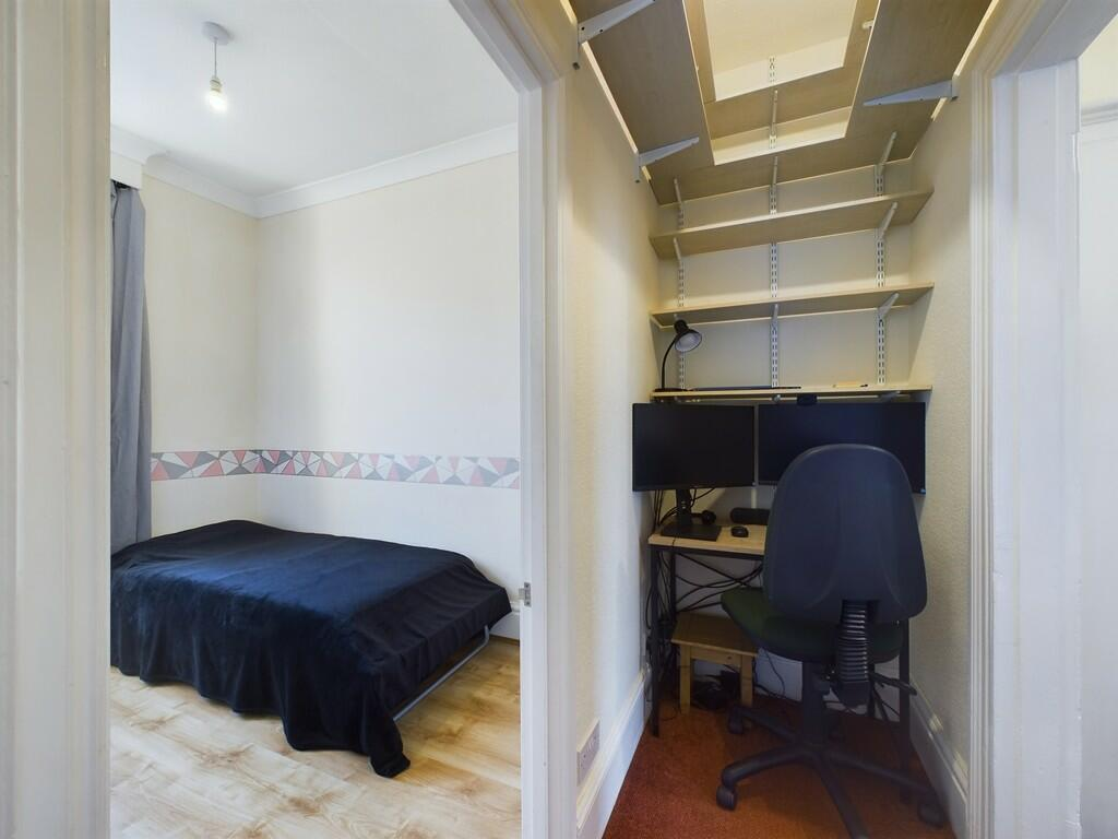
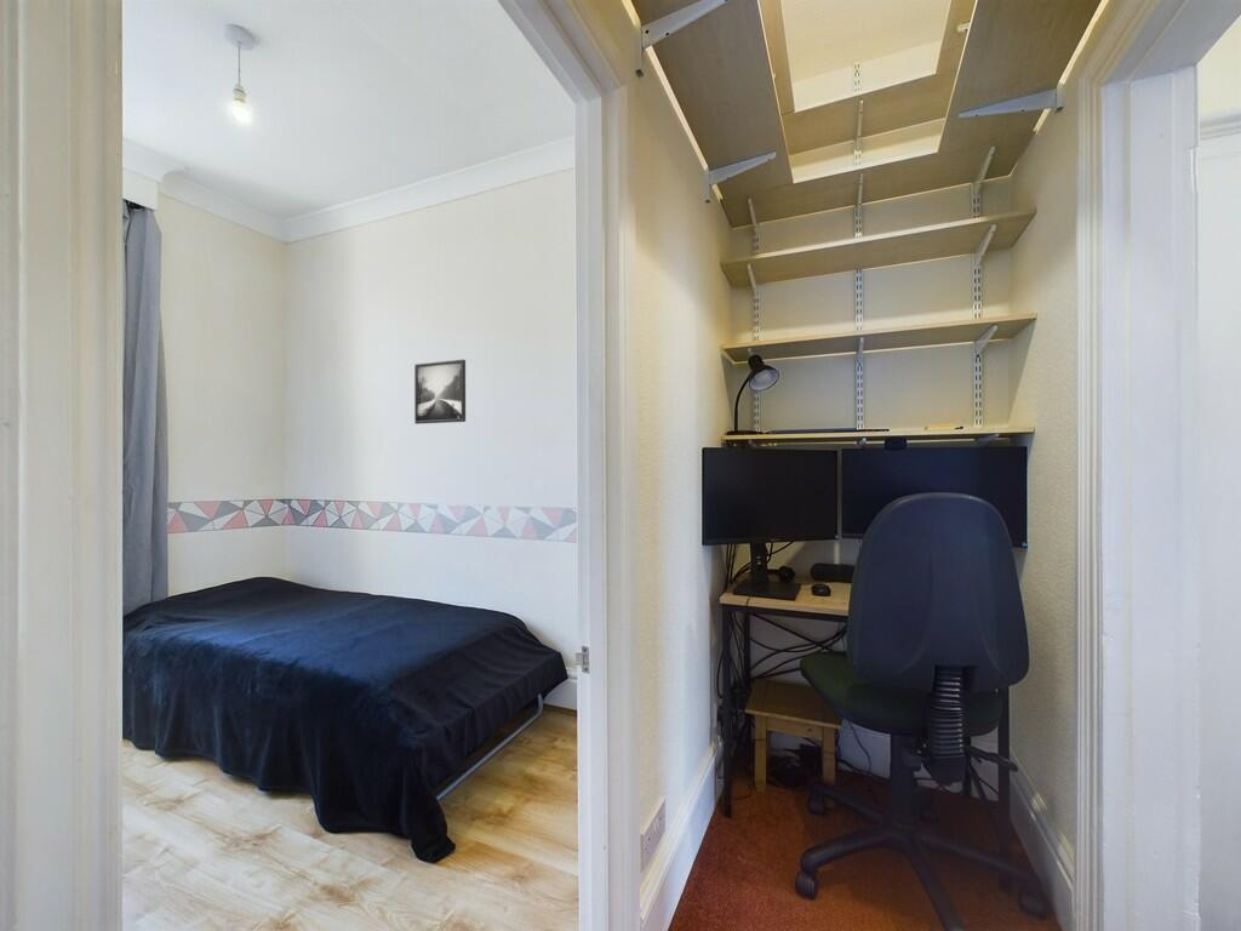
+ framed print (439, 392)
